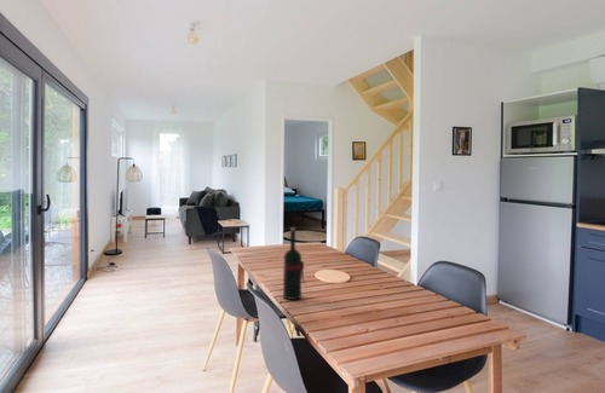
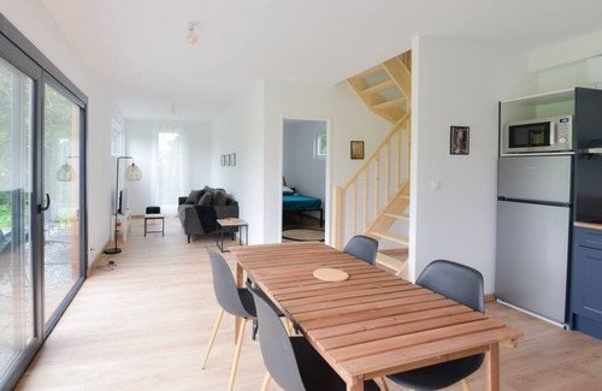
- wine bottle (294, 261)
